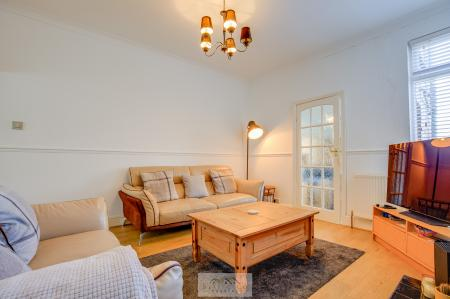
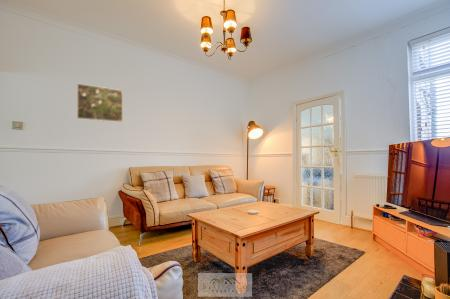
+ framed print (101, 103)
